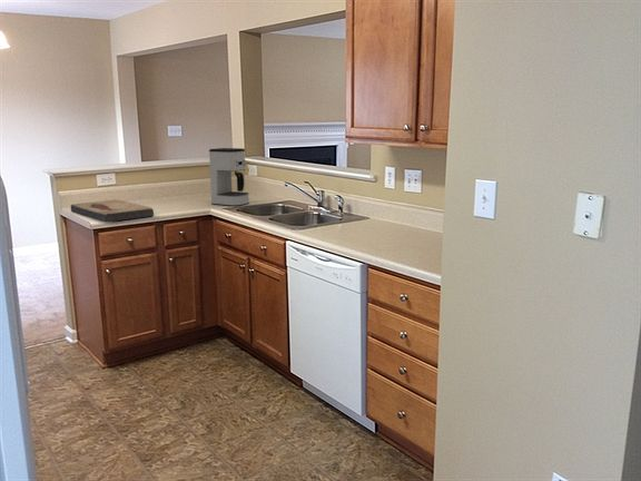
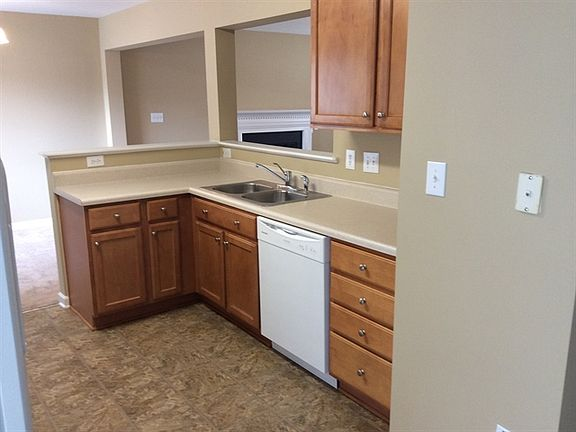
- fish fossil (111, 209)
- coffee maker (230, 176)
